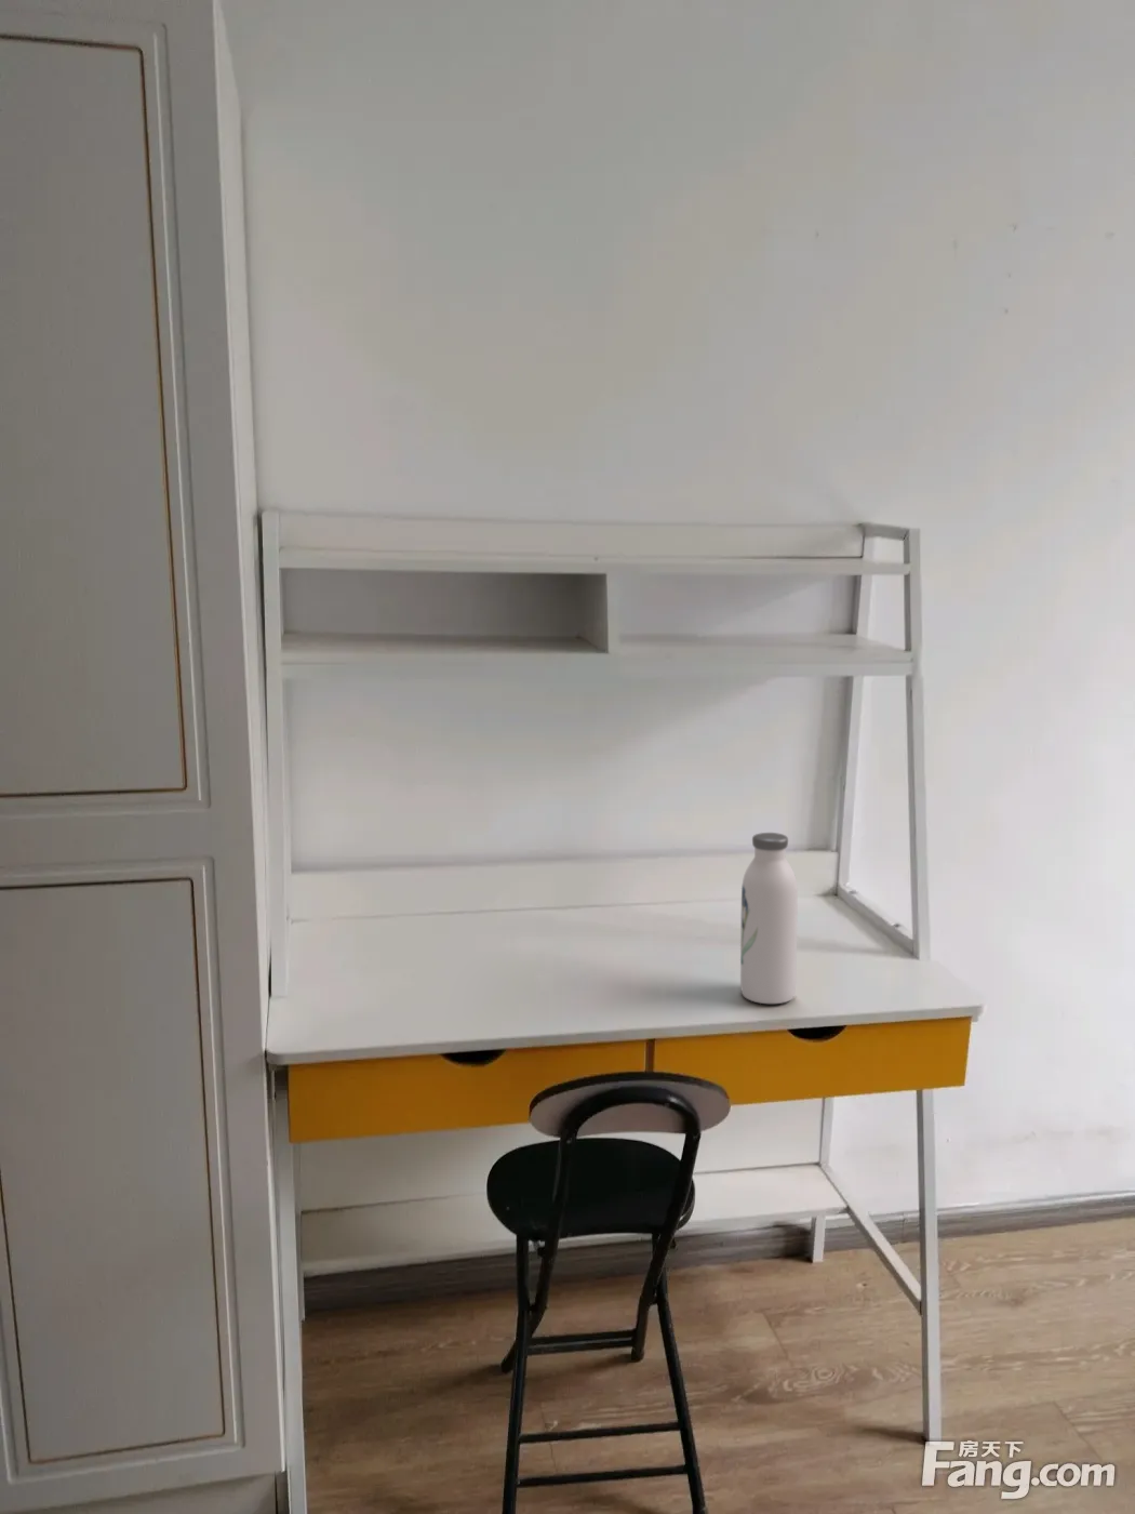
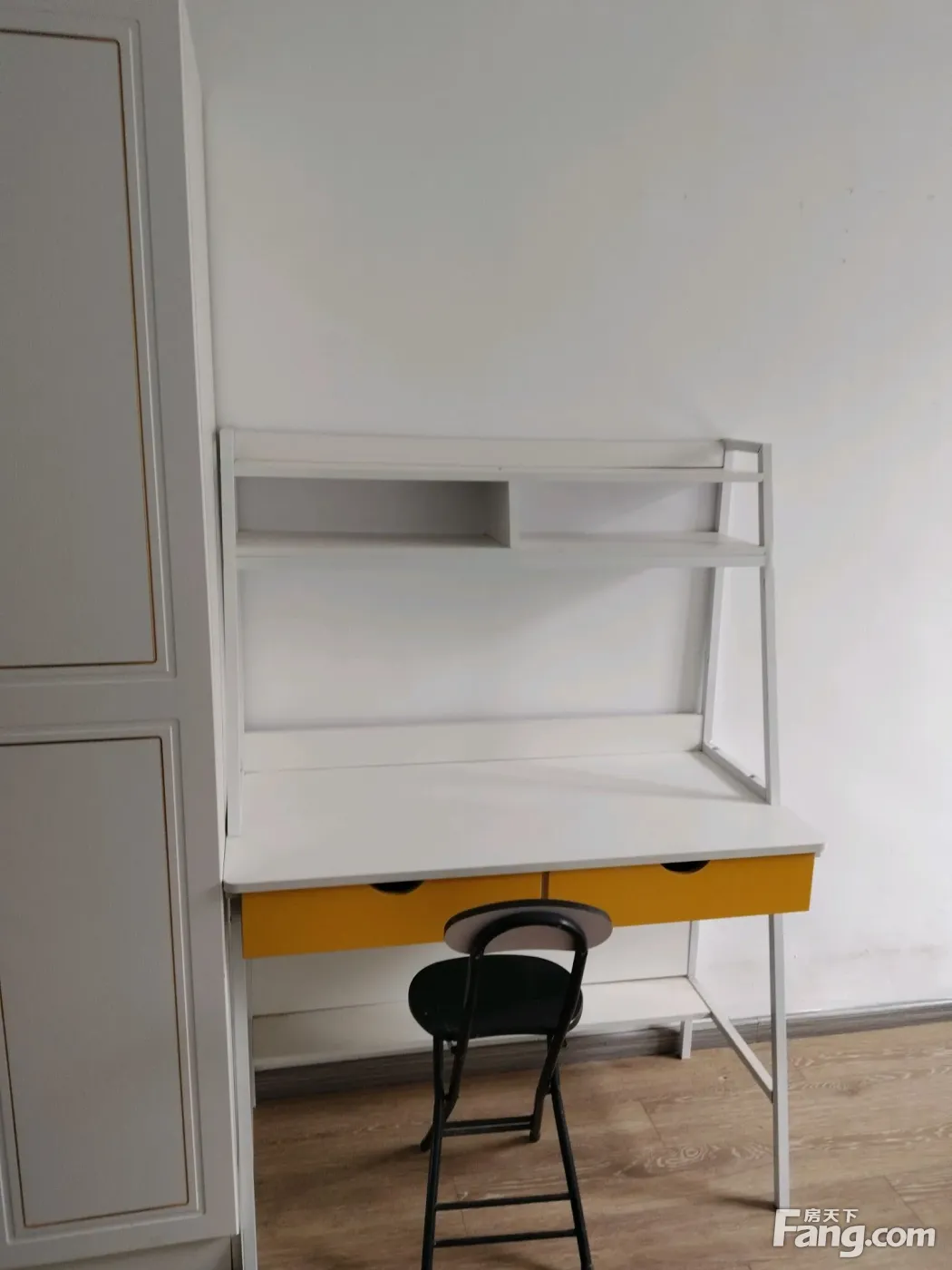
- water bottle (769, 914)
